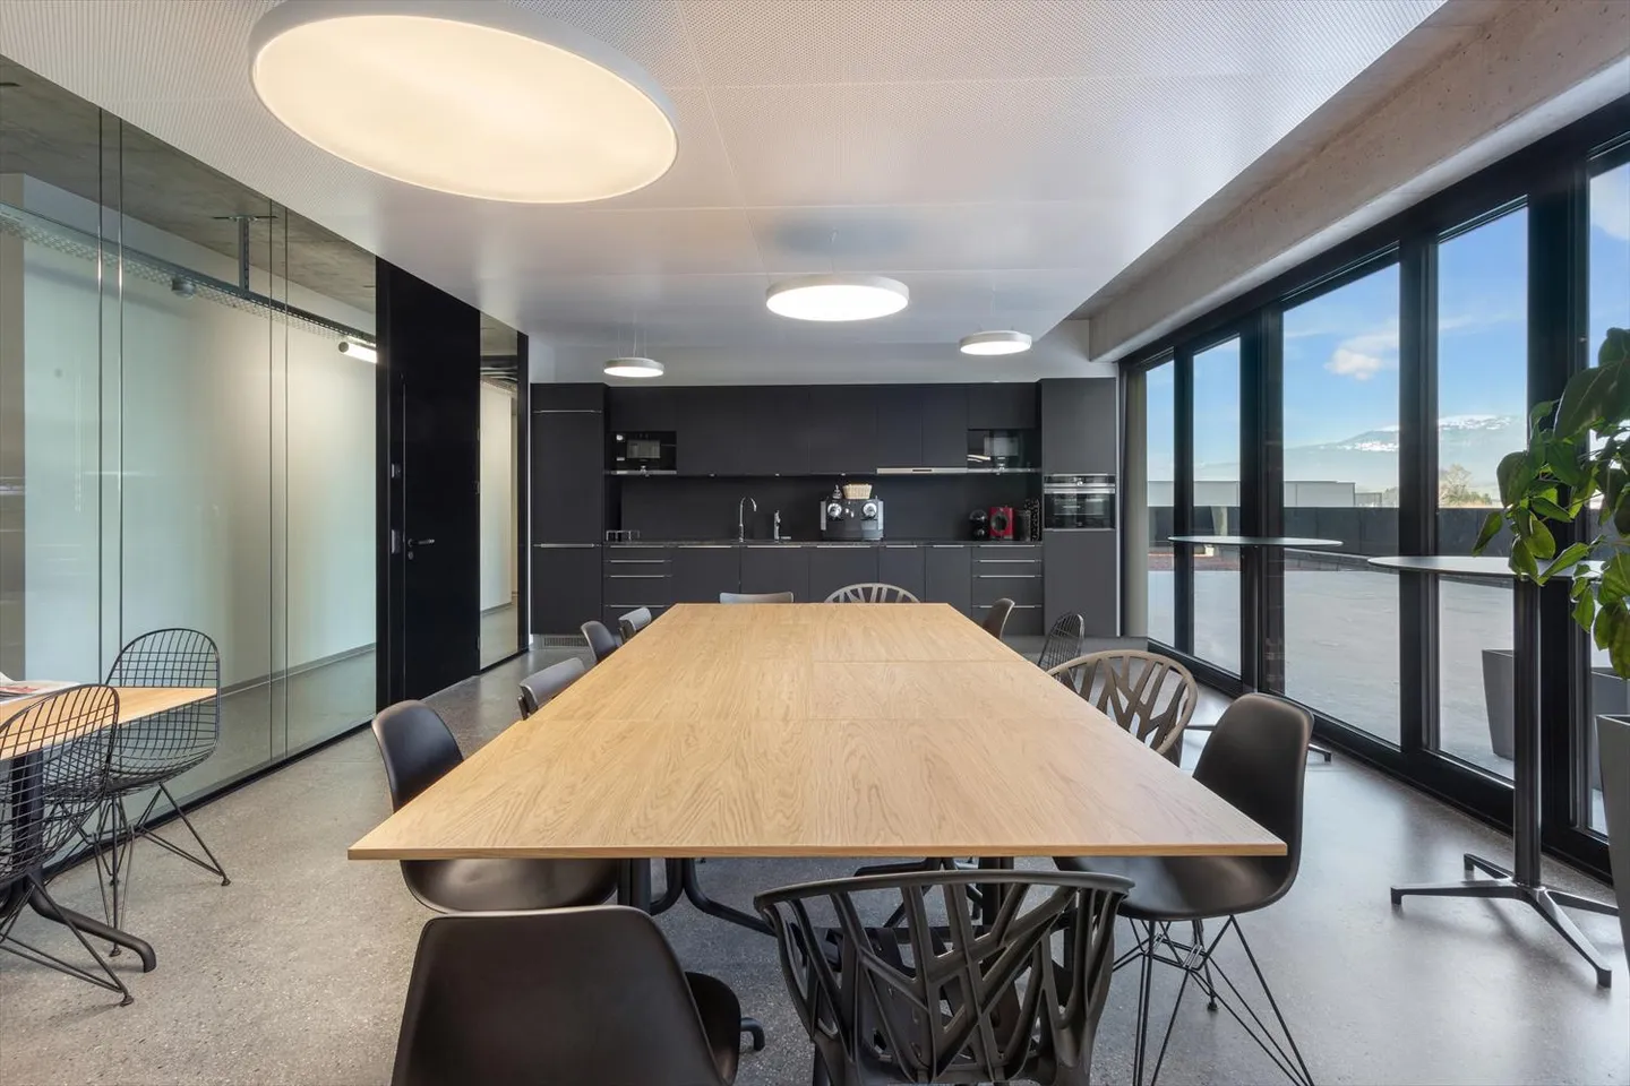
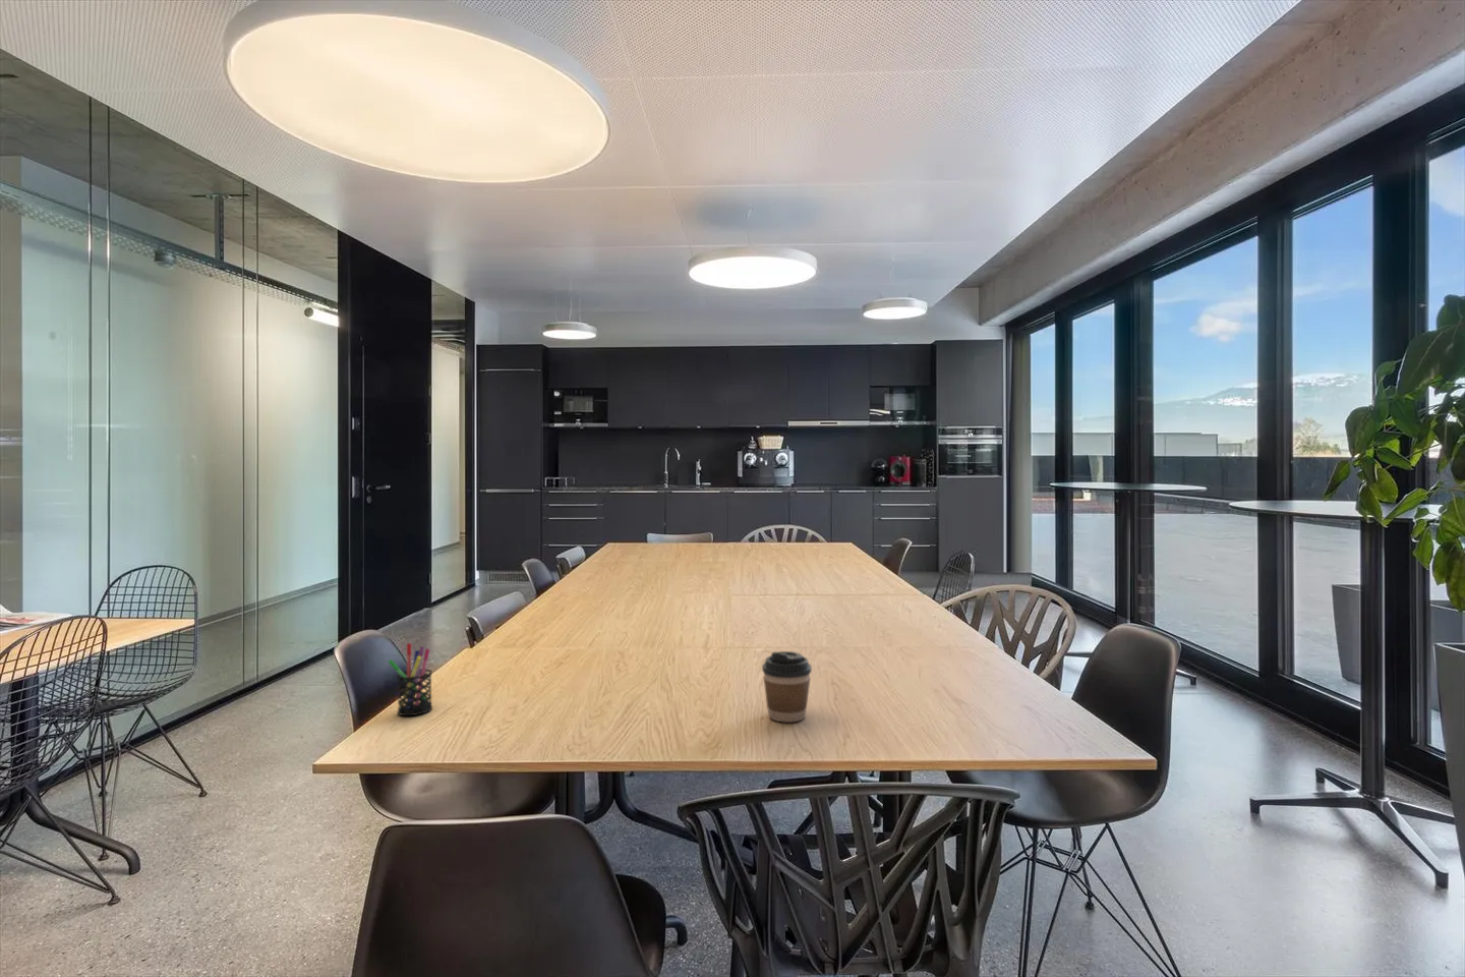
+ coffee cup (786, 683)
+ pen holder (410, 678)
